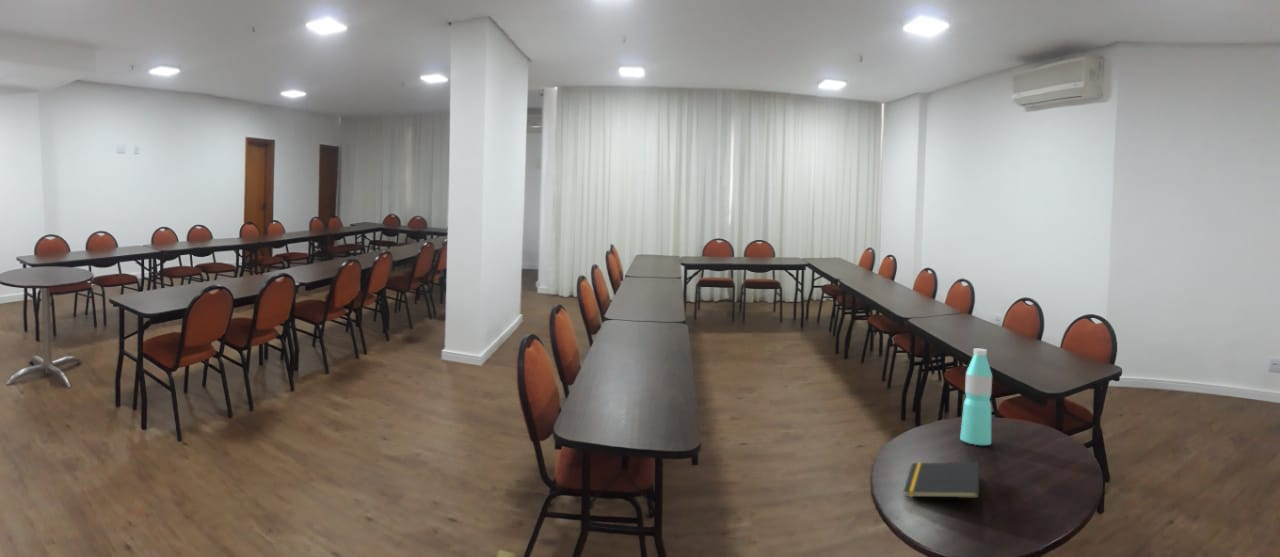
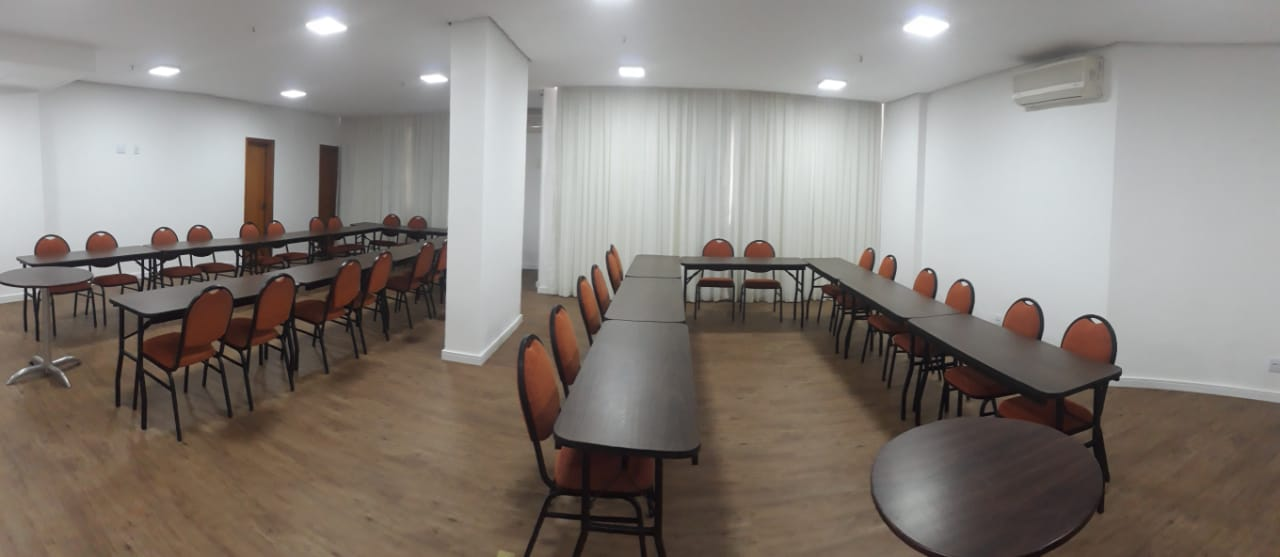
- notepad (942, 478)
- water bottle (977, 395)
